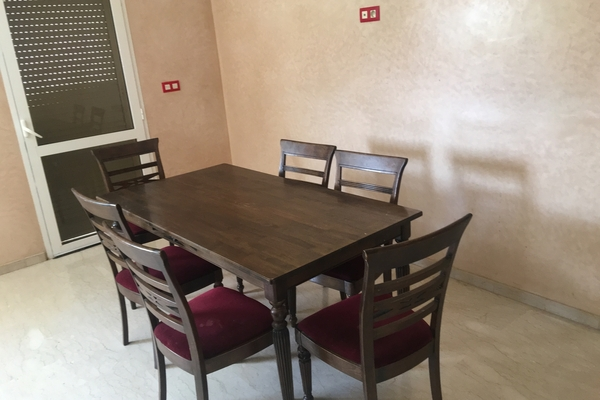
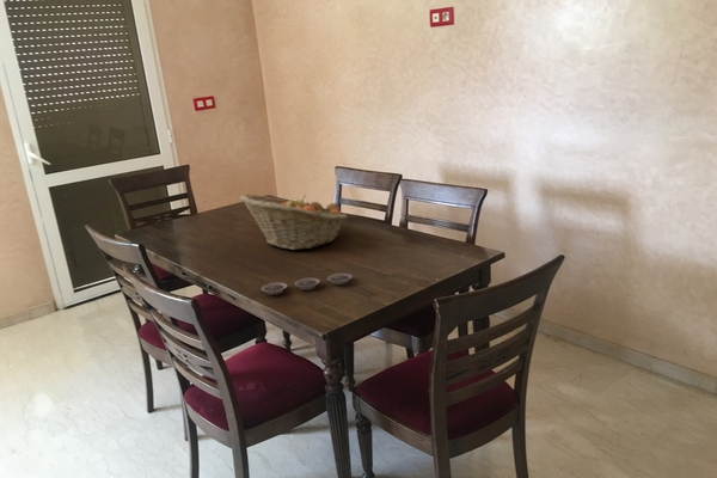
+ plate (307, 284)
+ fruit basket (293, 215)
